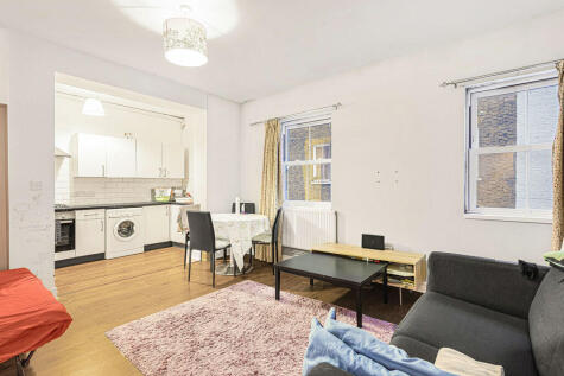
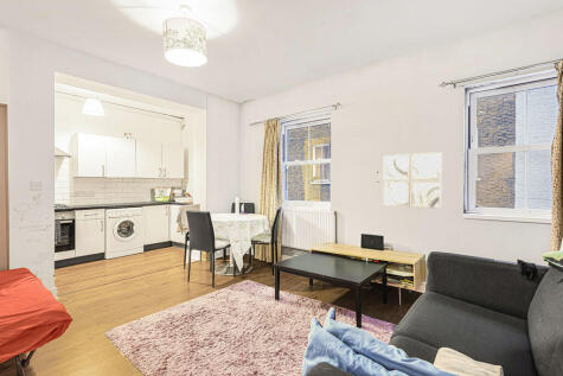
+ wall art (409, 179)
